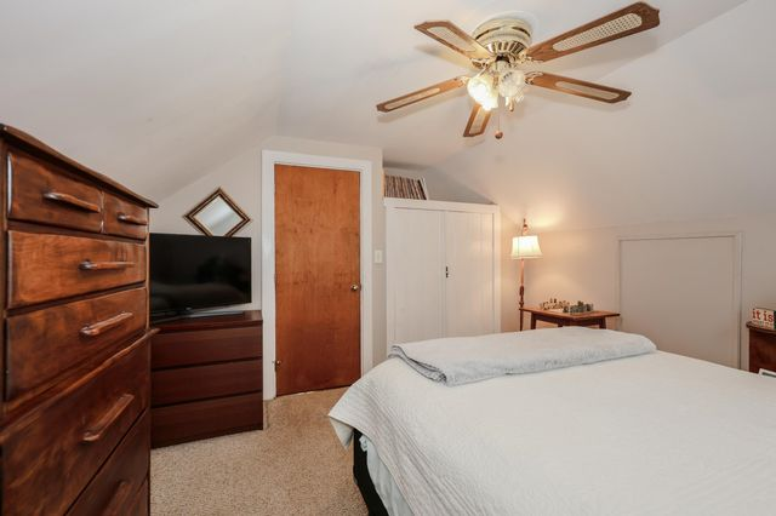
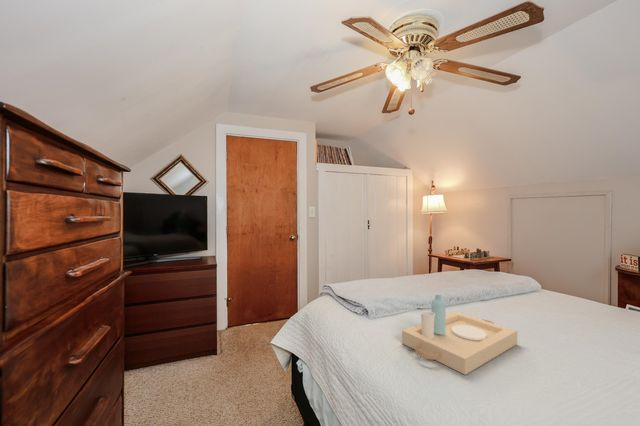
+ serving tray (459, 320)
